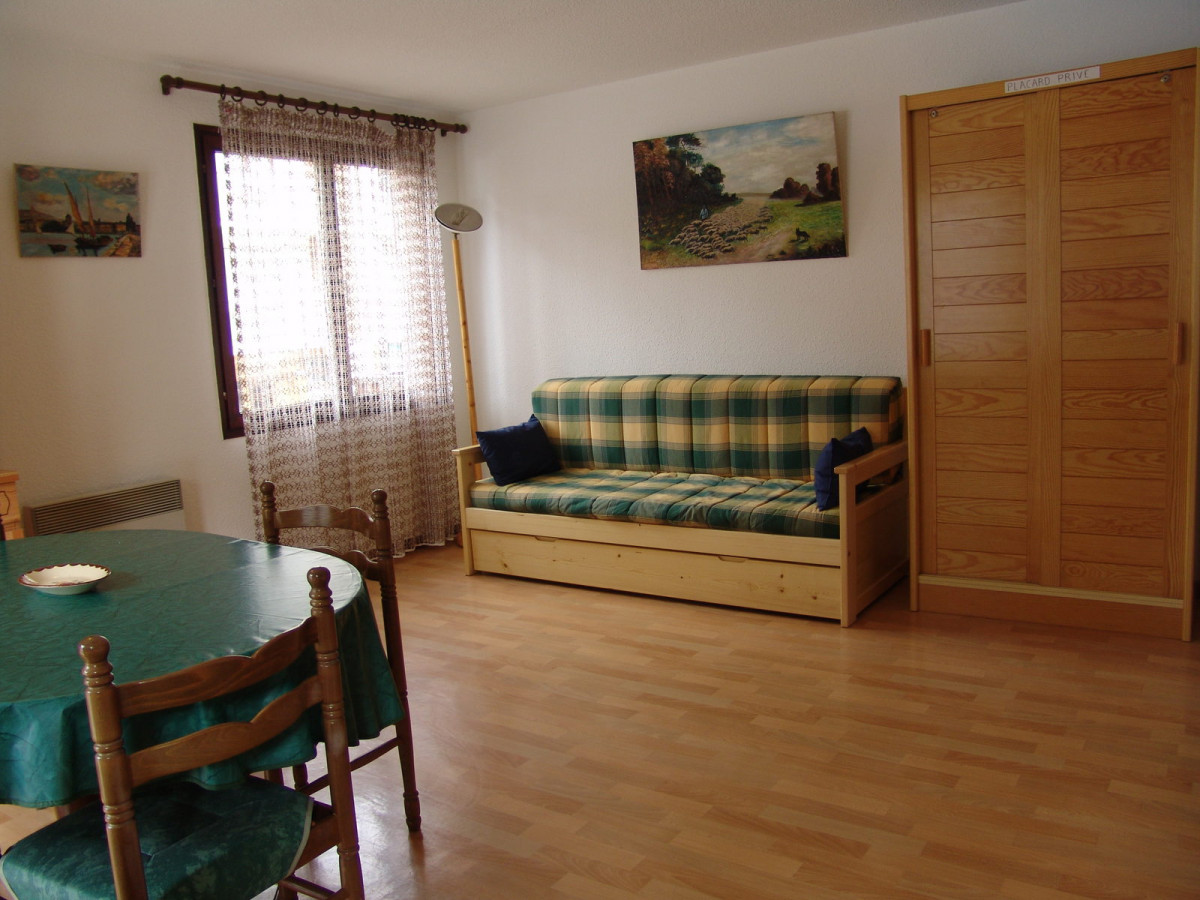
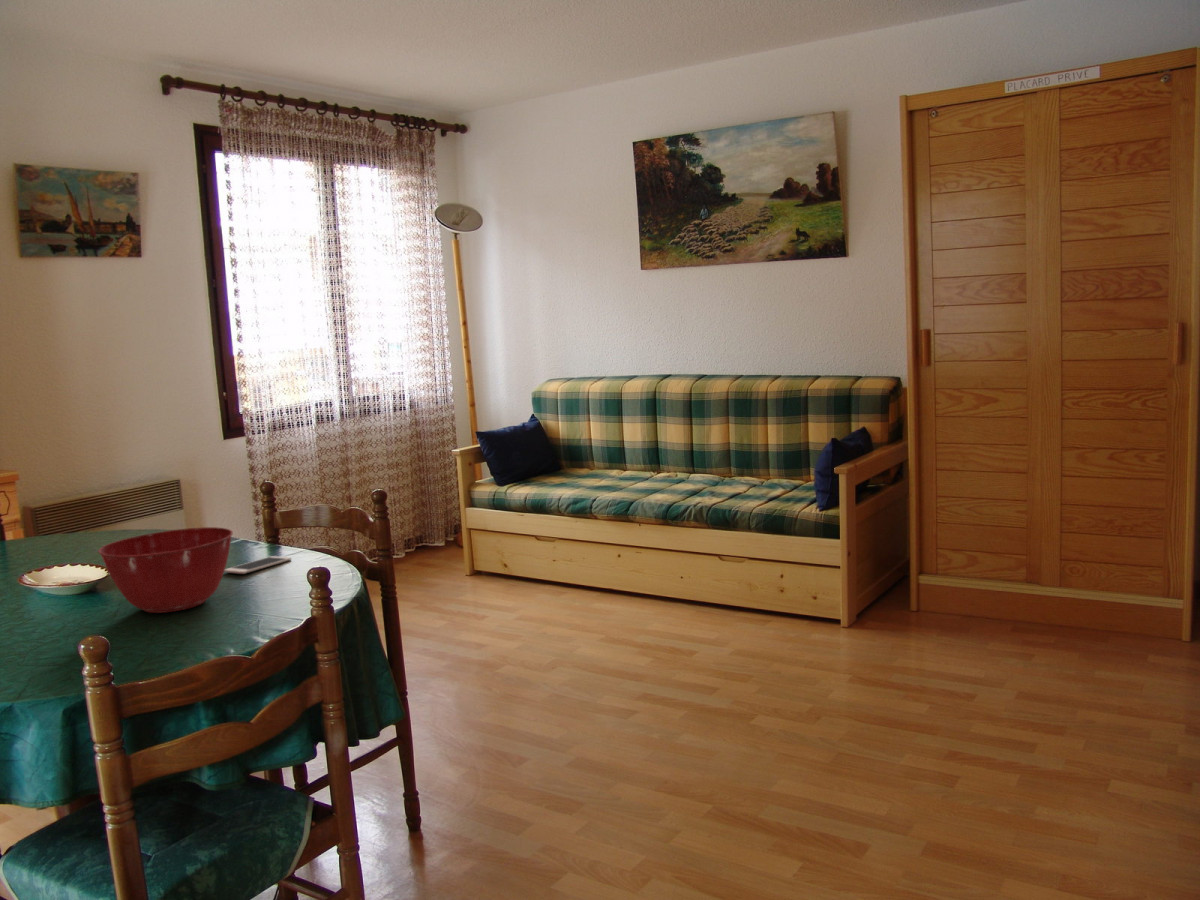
+ mixing bowl (170, 572)
+ cell phone (258, 564)
